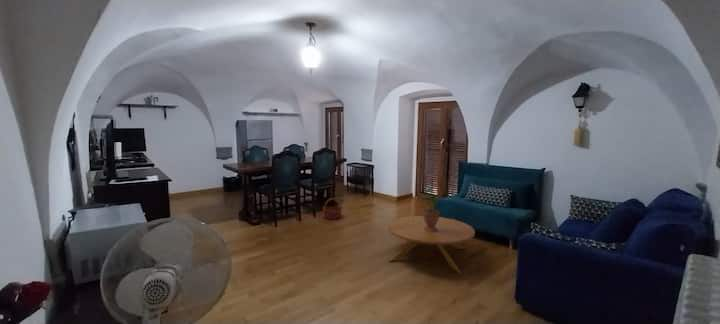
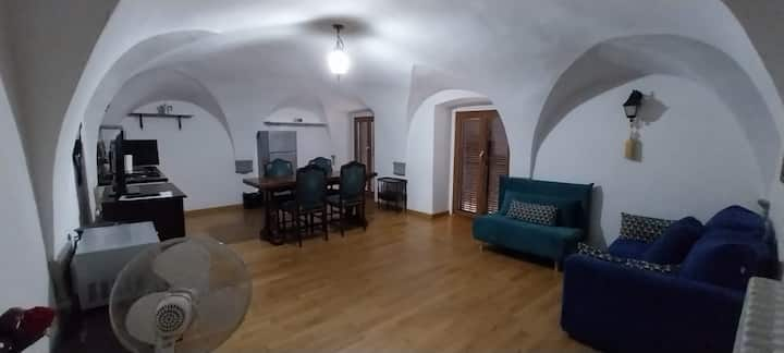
- potted plant (429, 206)
- basket (332, 207)
- coffee table (429, 240)
